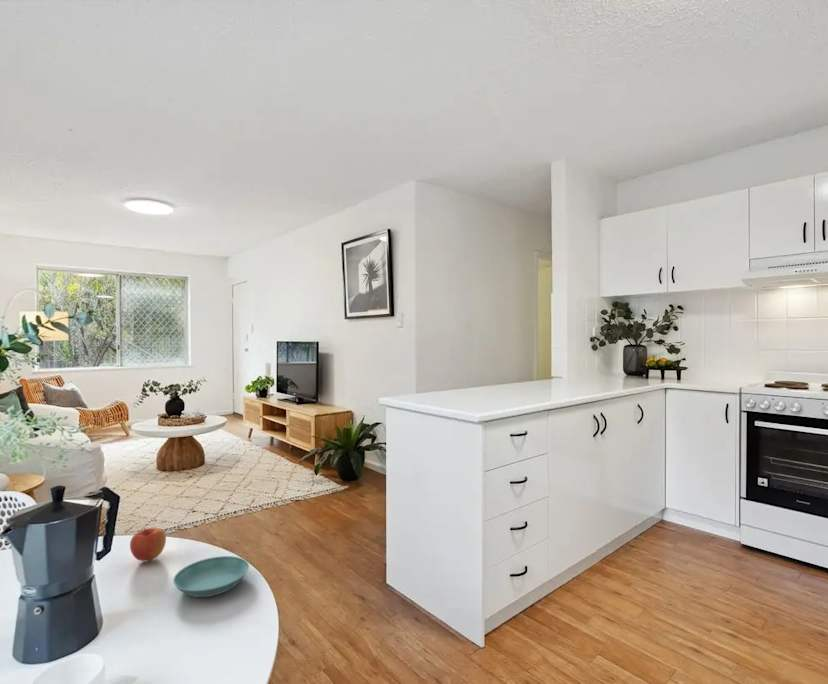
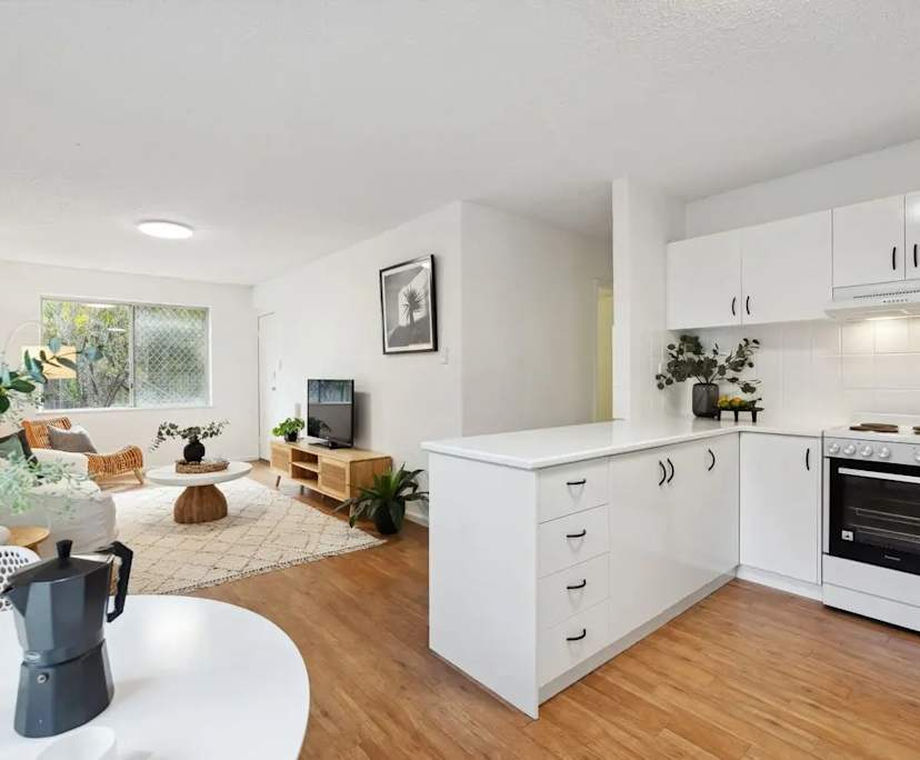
- apple (148, 542)
- saucer (212, 577)
